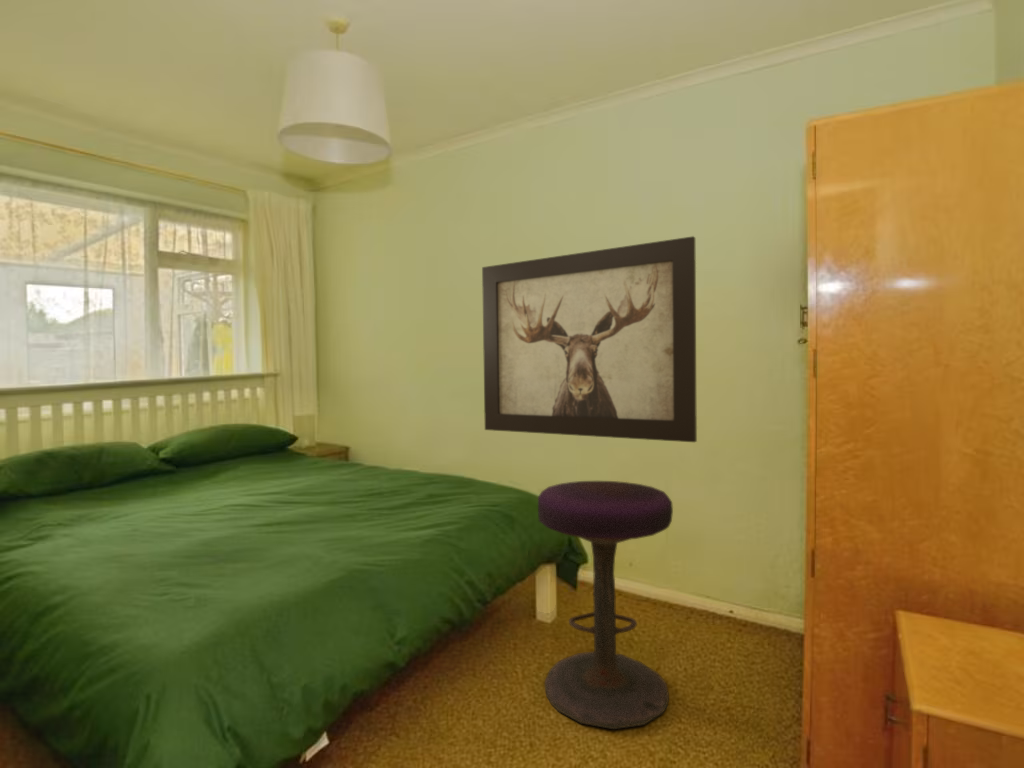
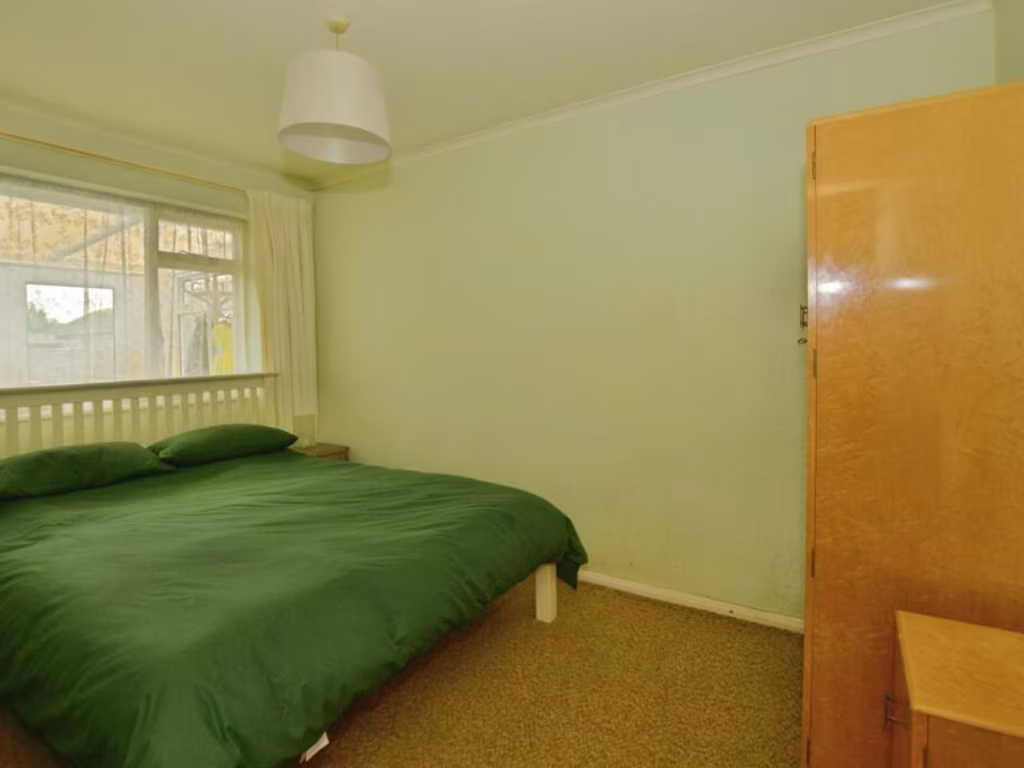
- wall art (577, 344)
- stool (604, 587)
